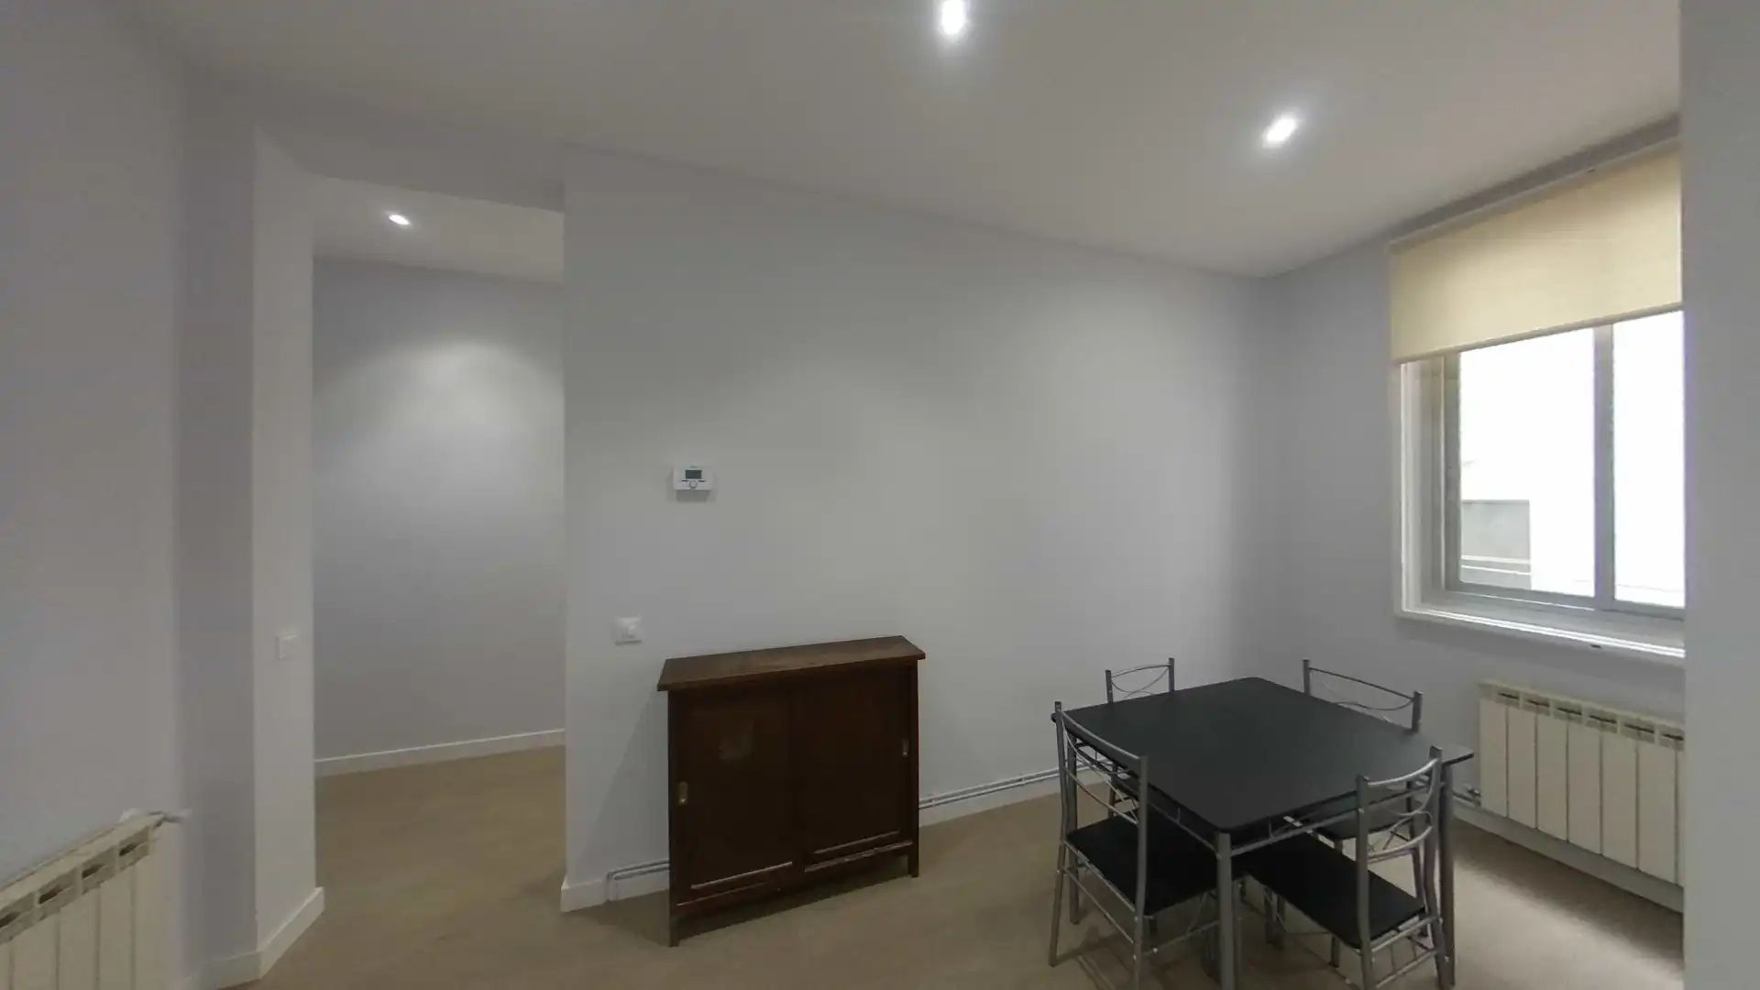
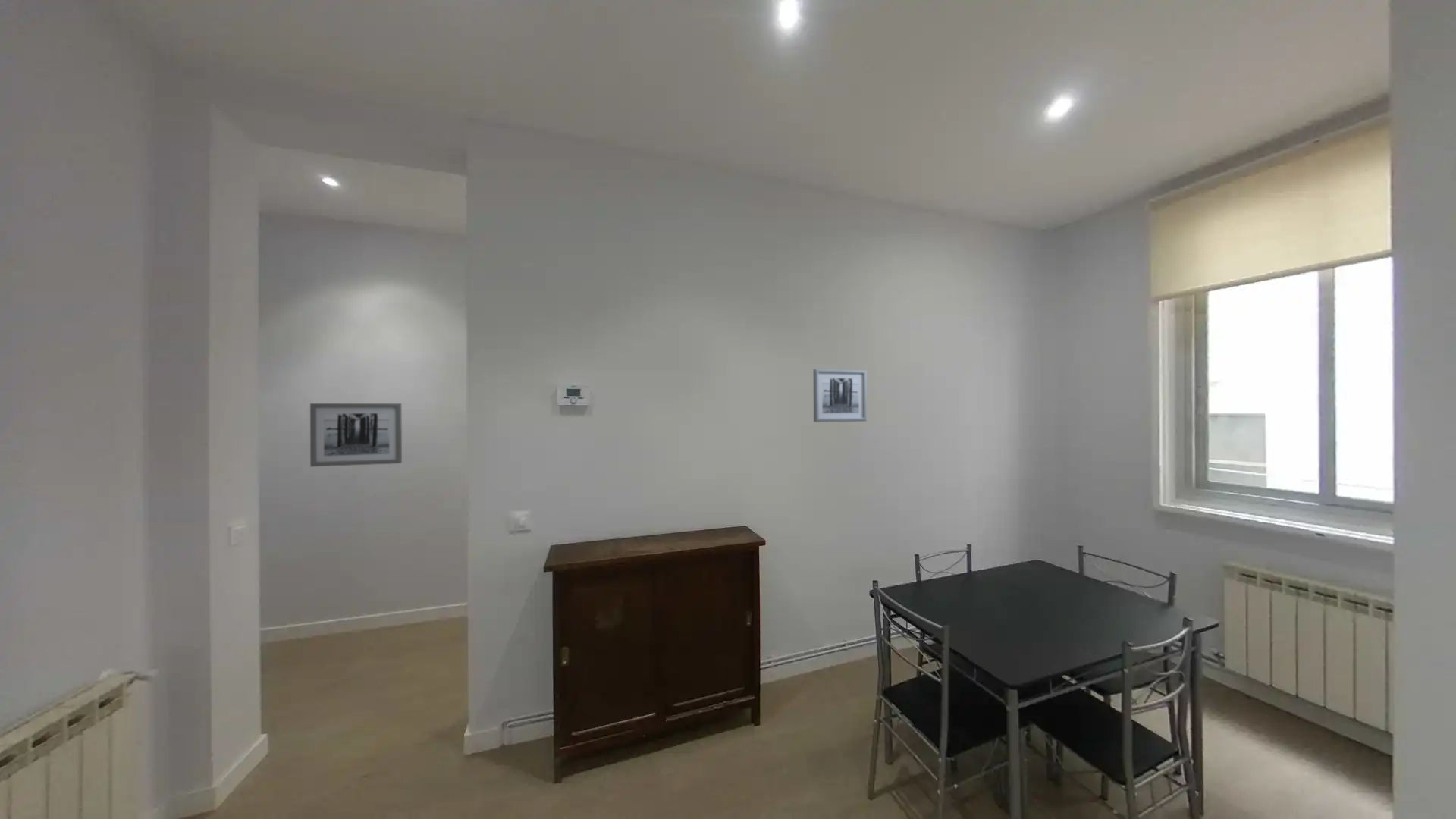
+ wall art (357, 434)
+ wall art (840, 395)
